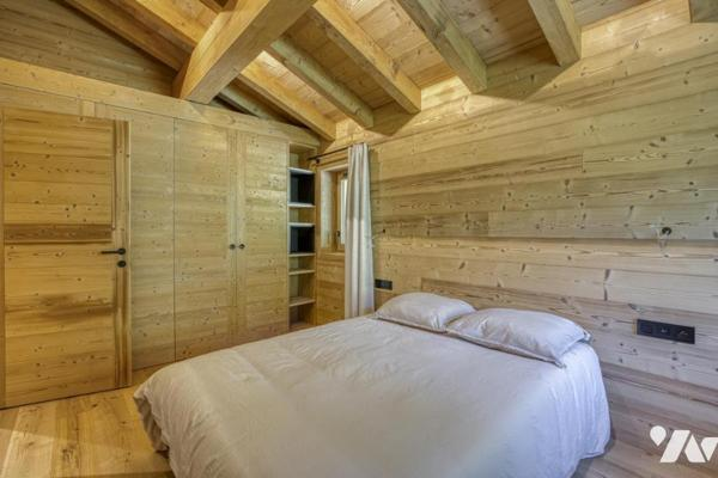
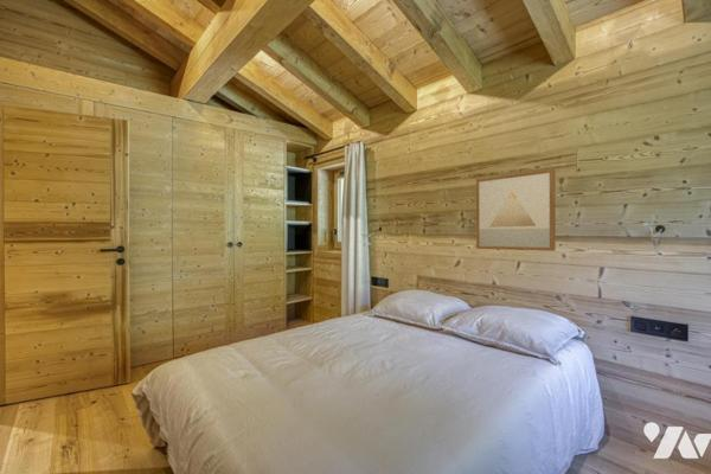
+ wall art (512, 212)
